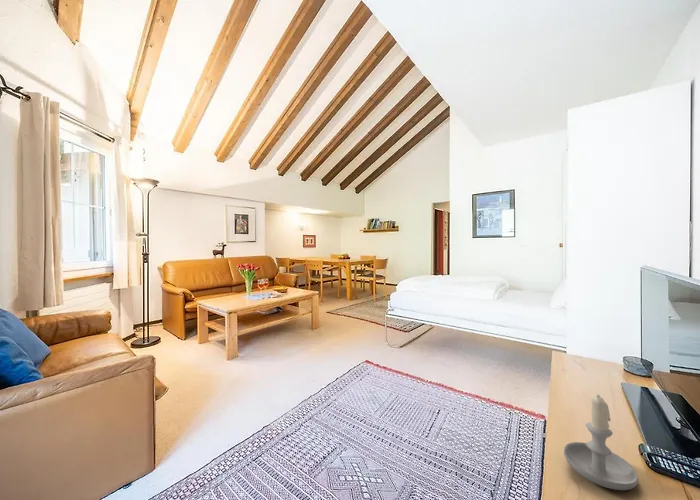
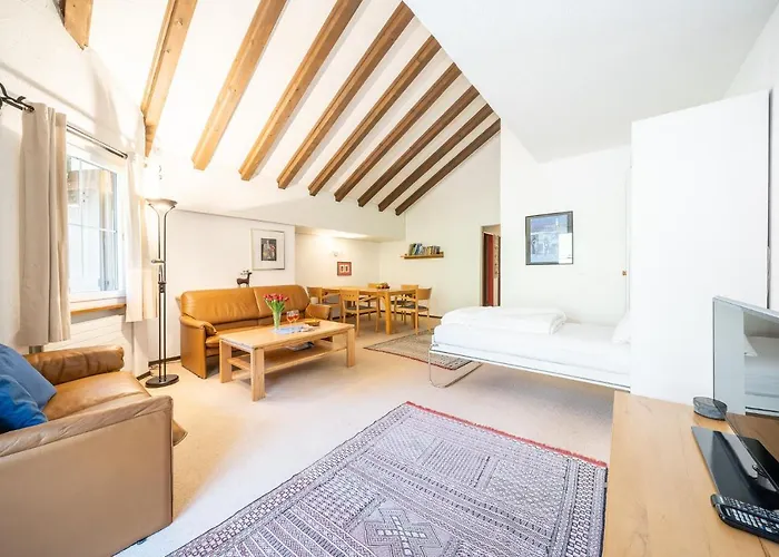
- candle (598, 434)
